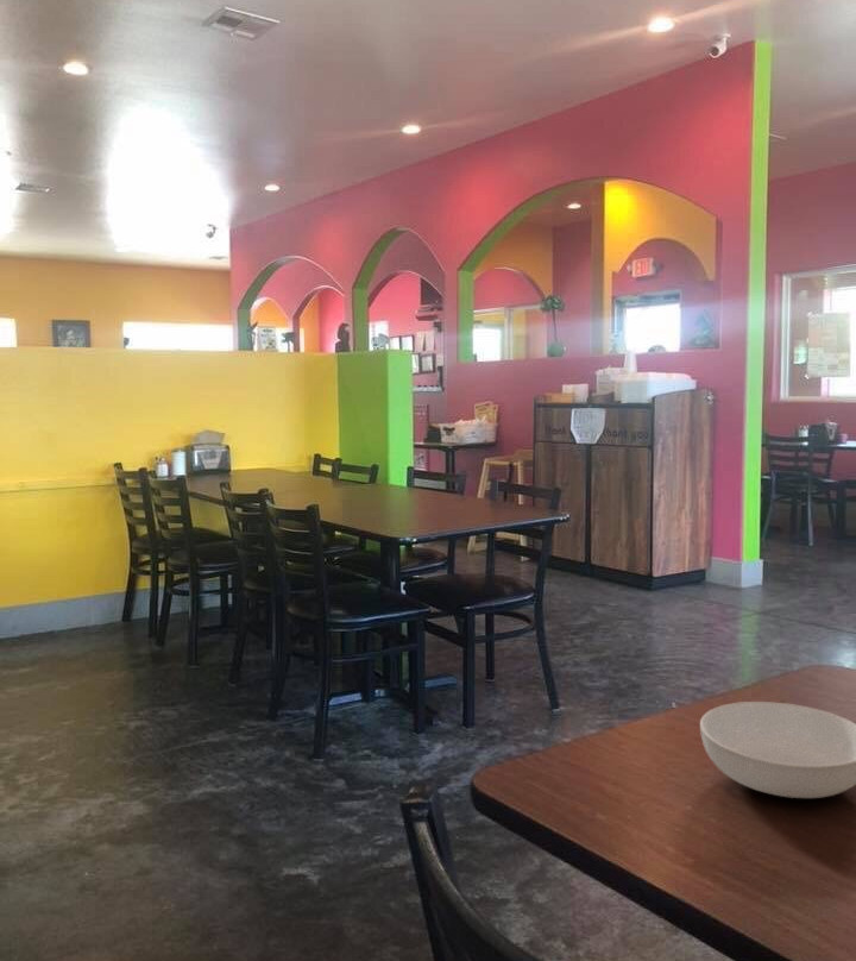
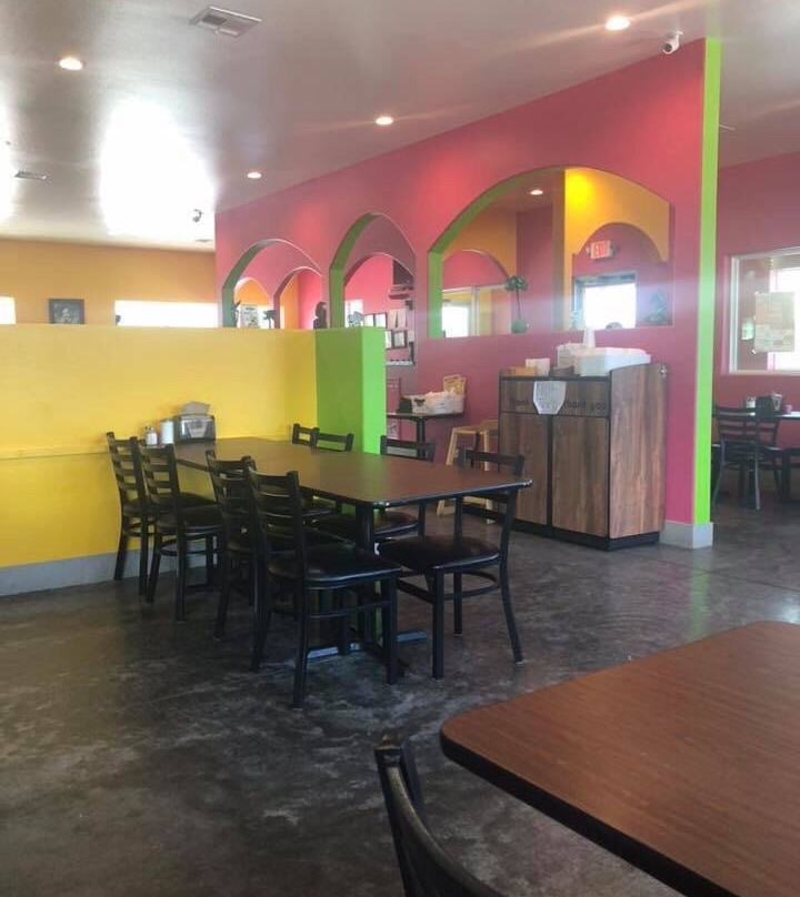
- serving bowl (783, 755)
